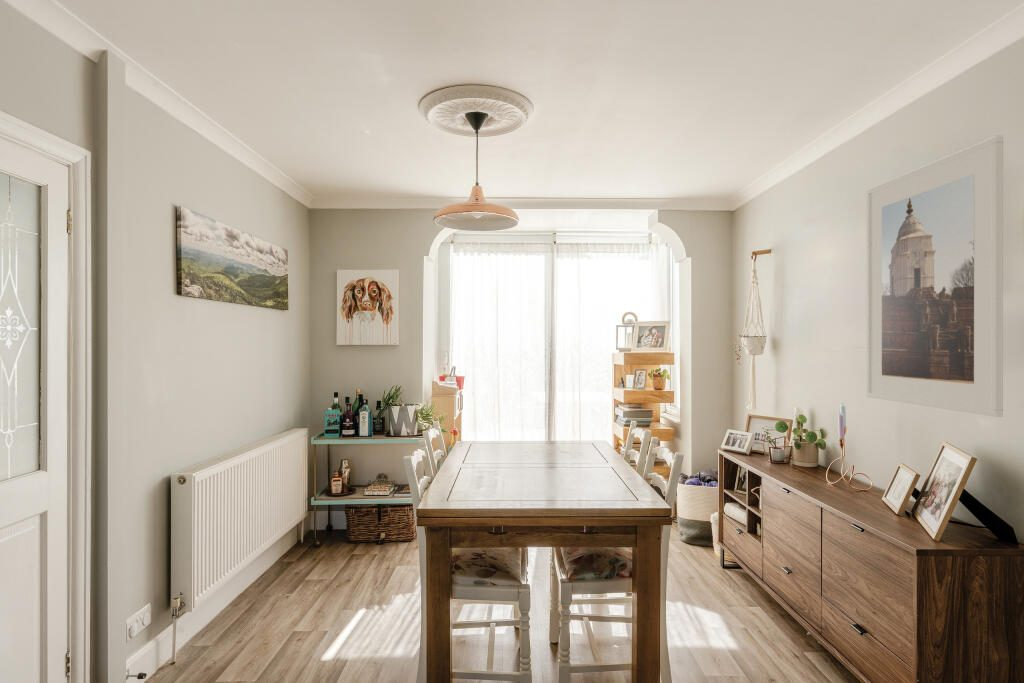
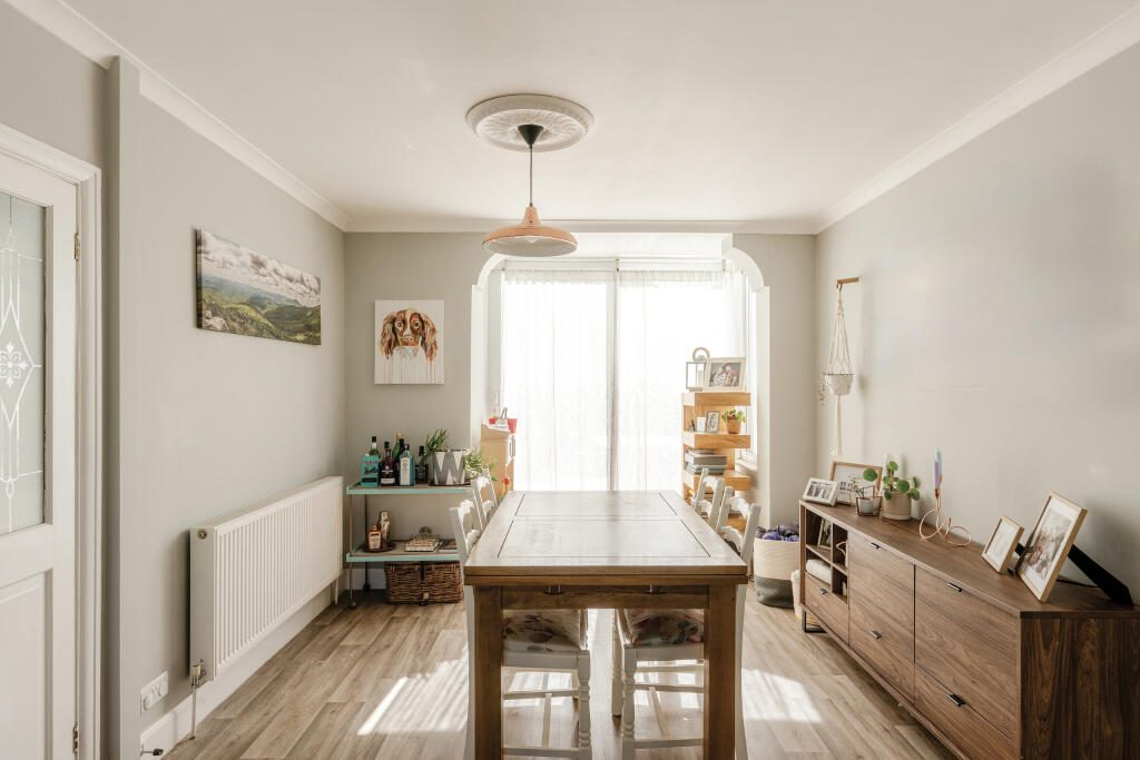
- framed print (924, 286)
